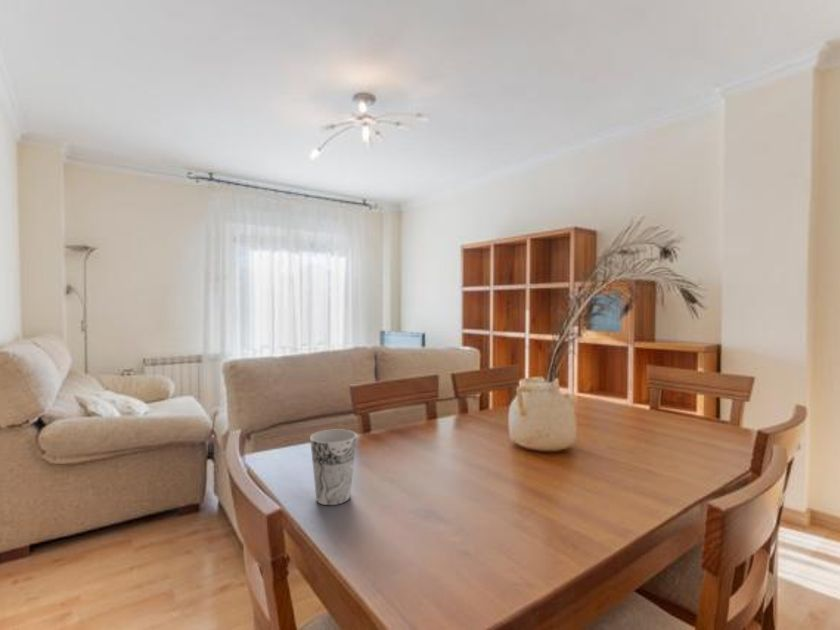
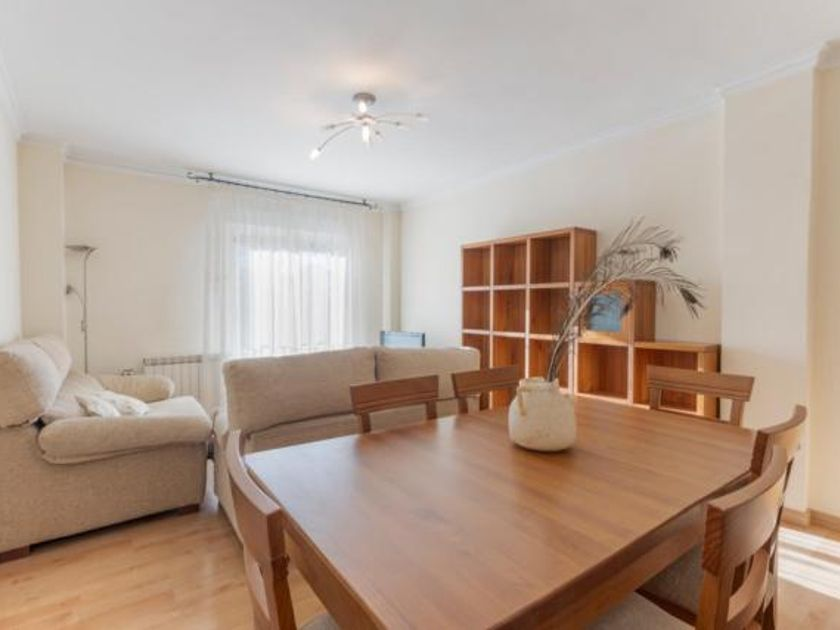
- cup (333, 466)
